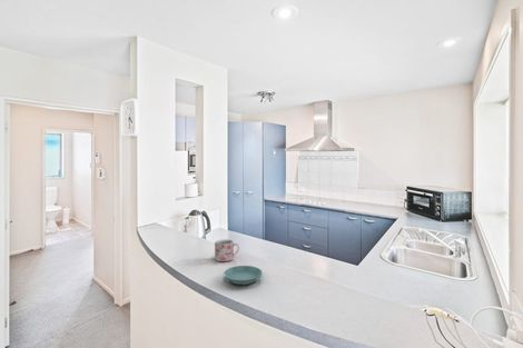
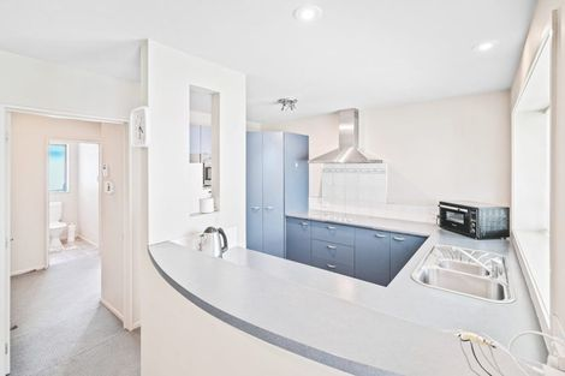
- saucer (243, 275)
- mug (226, 250)
